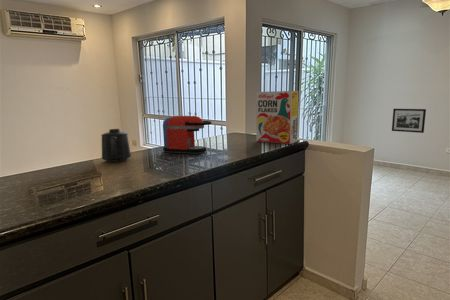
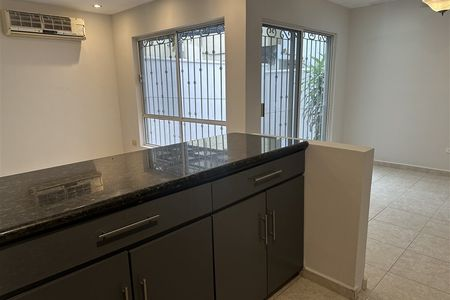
- coffee maker (186, 133)
- picture frame (408, 120)
- mug (117, 145)
- cereal box (276, 116)
